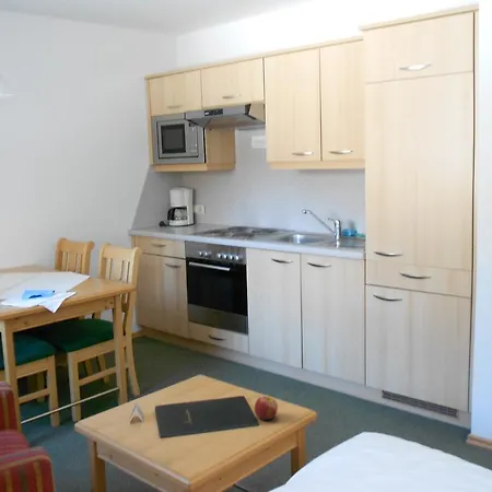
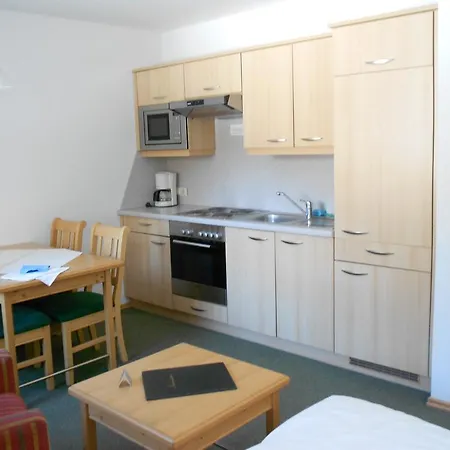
- apple (266, 407)
